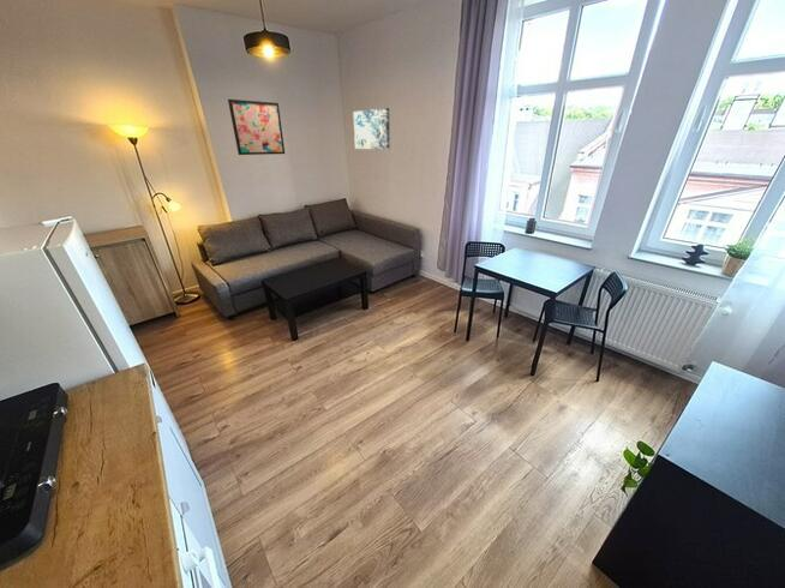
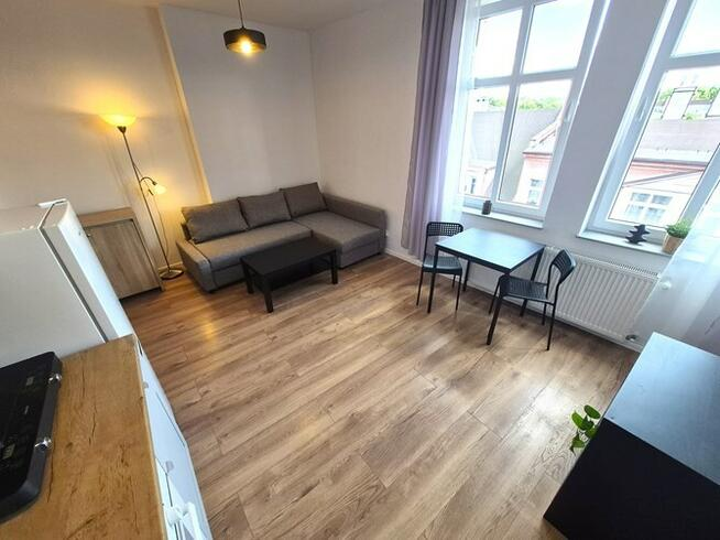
- wall art (371, 130)
- wall art (258, 128)
